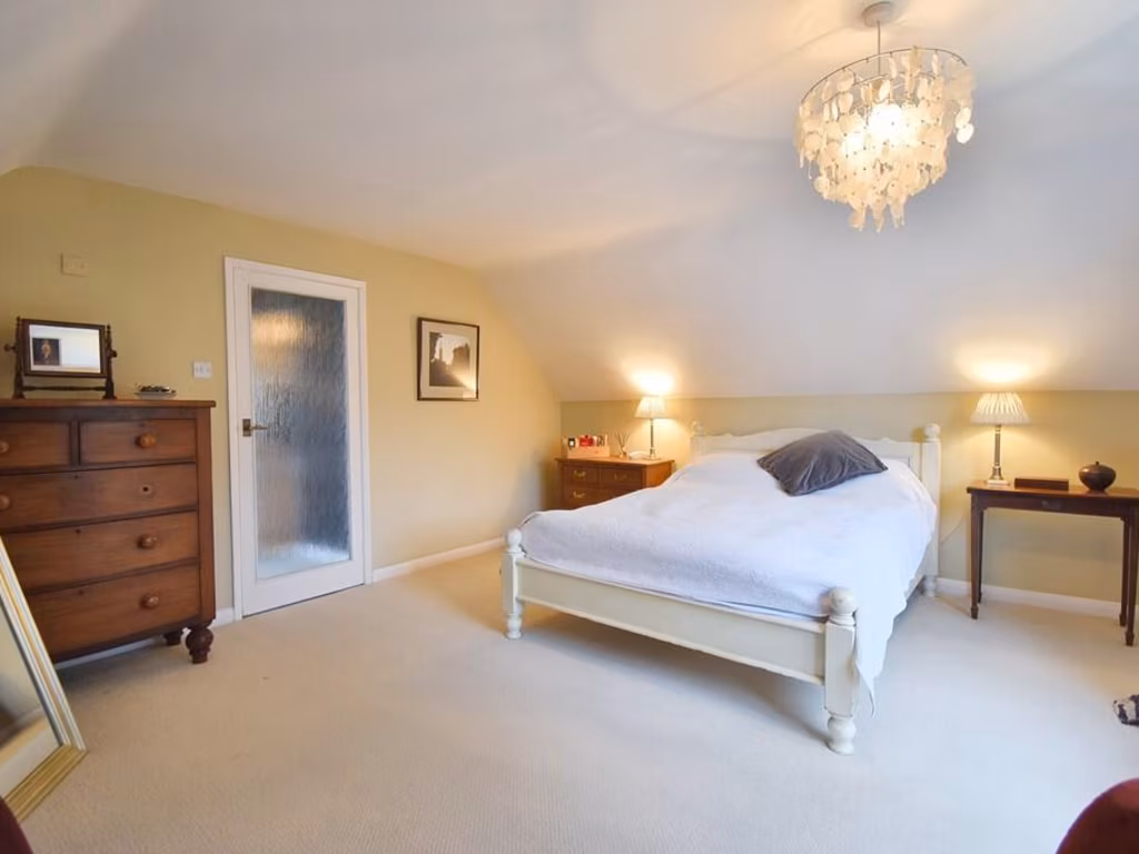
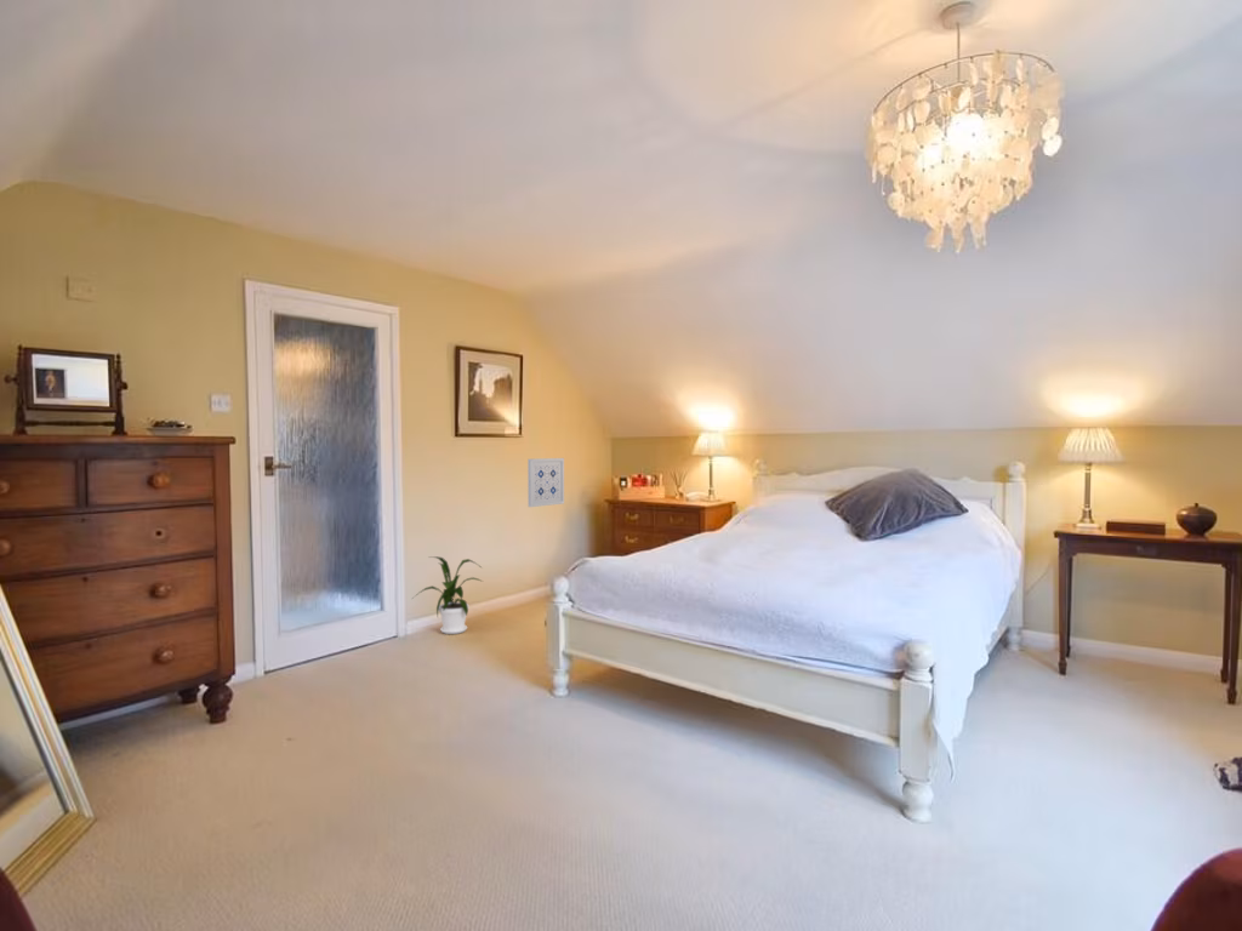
+ wall art (546, 481)
+ house plant (451, 592)
